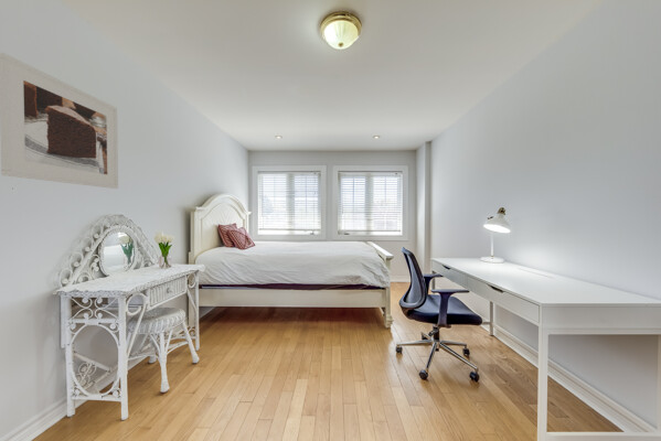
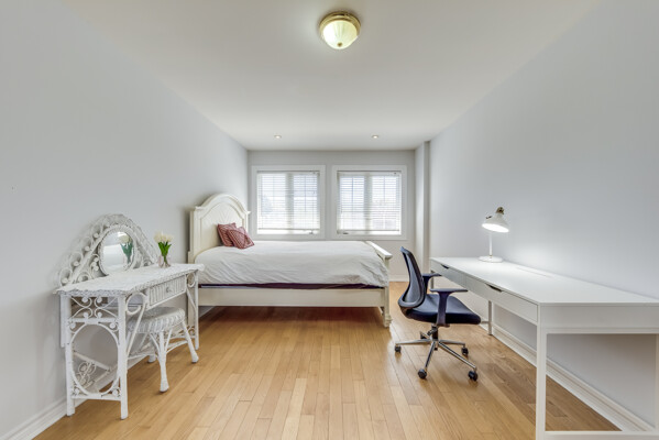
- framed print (71, 135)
